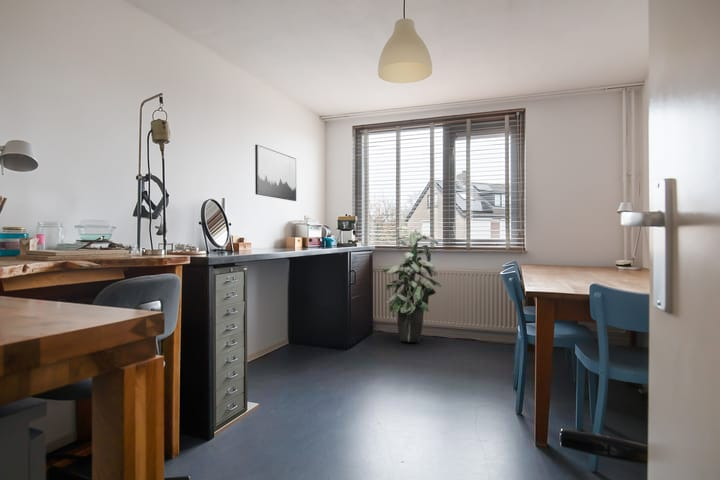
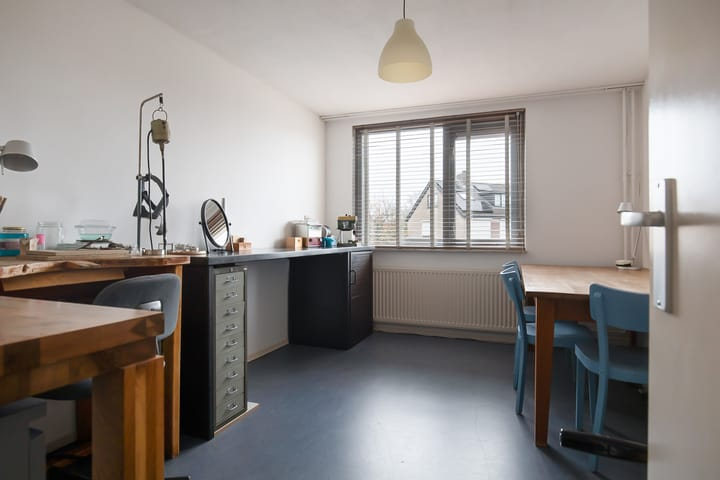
- wall art (277, 175)
- indoor plant (409, 283)
